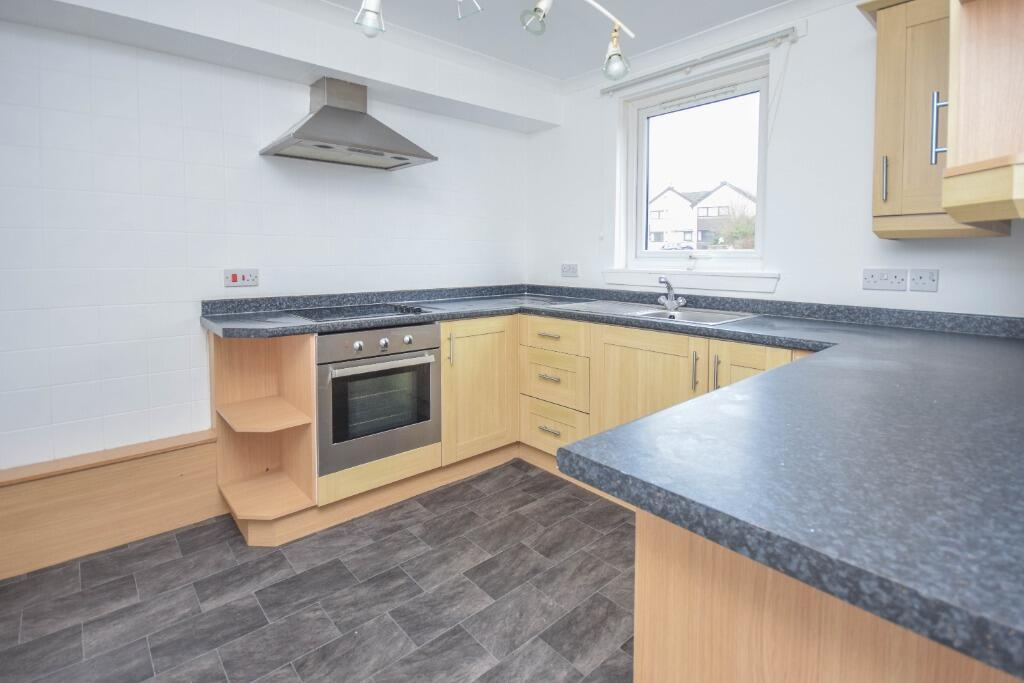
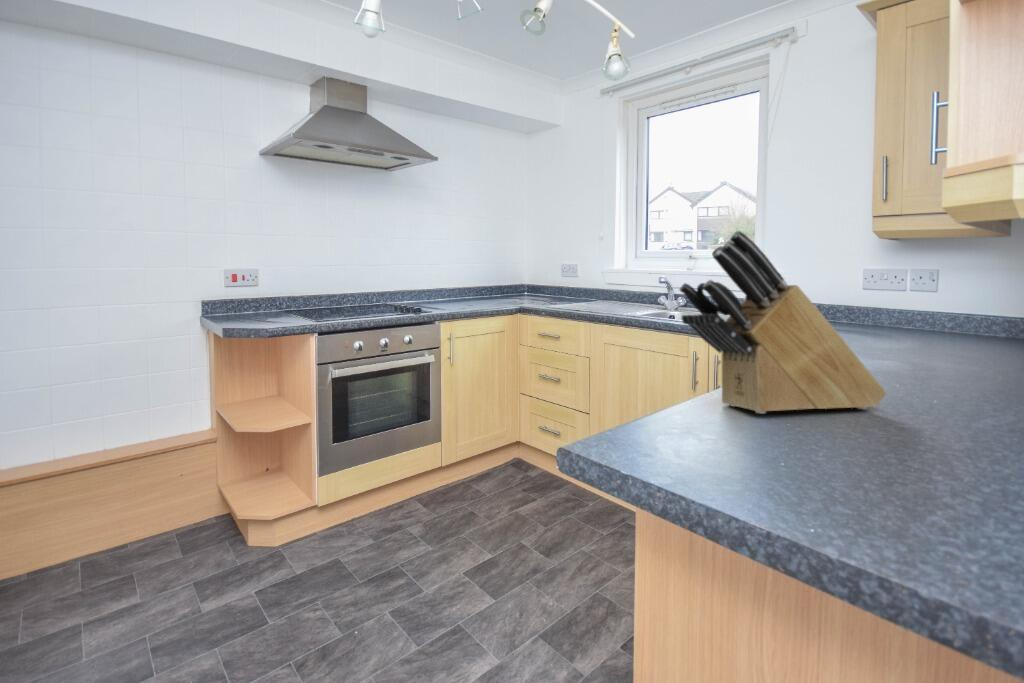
+ knife block (780, 322)
